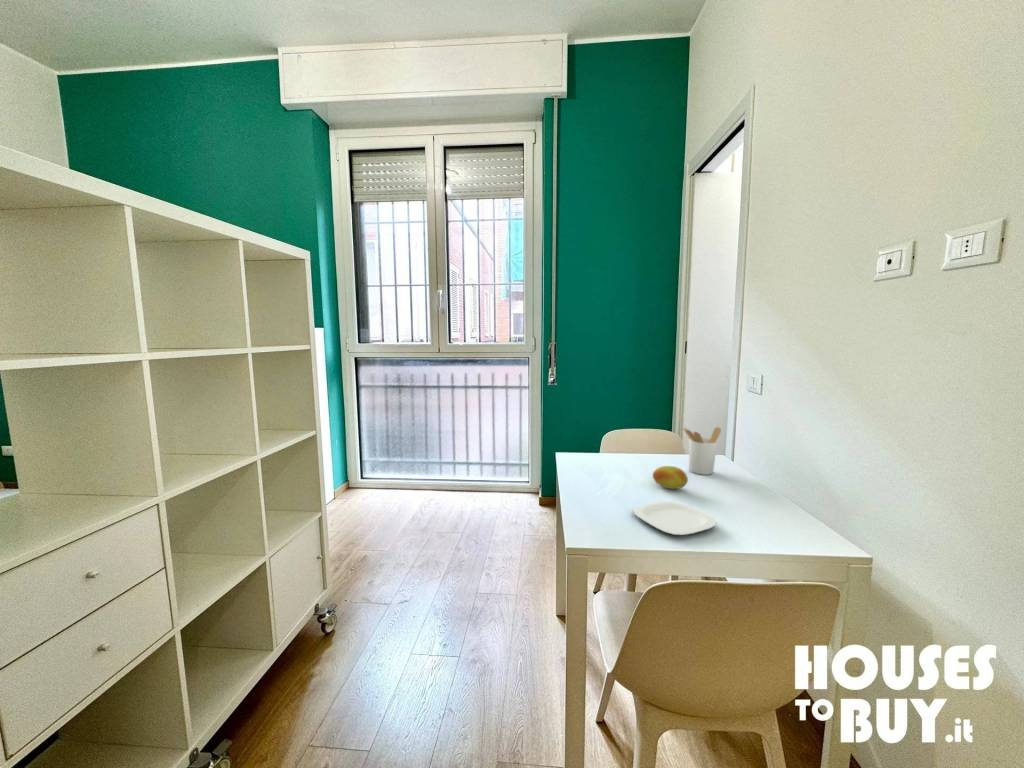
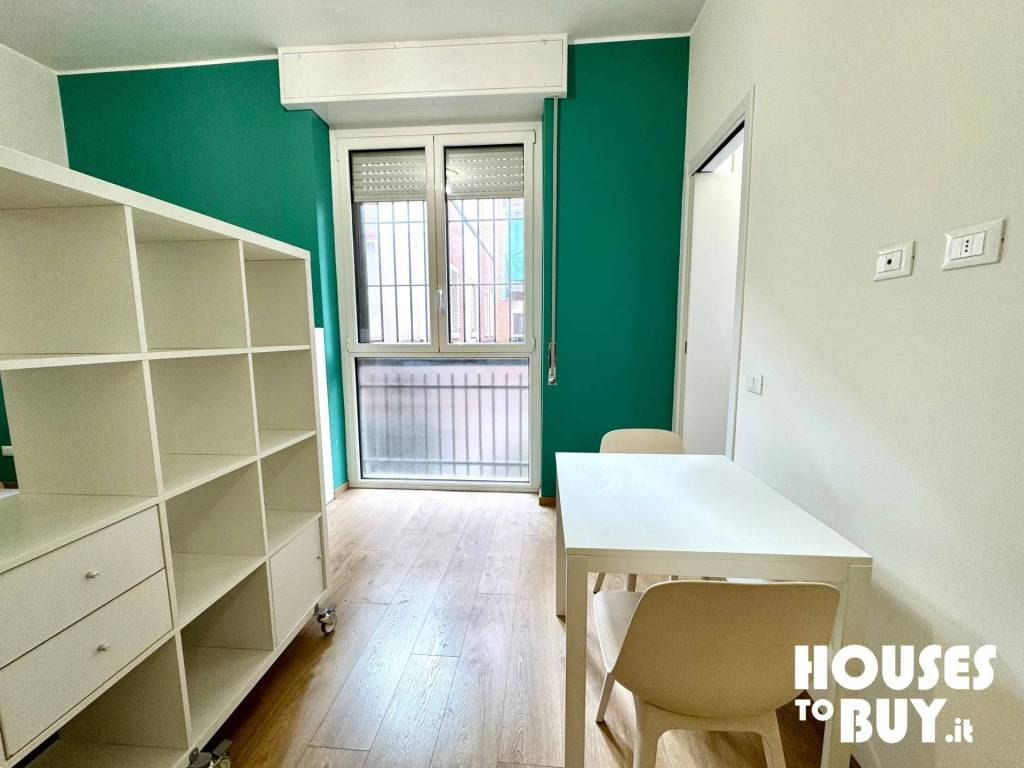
- utensil holder (698, 449)
- plate (673, 518)
- fruit (670, 477)
